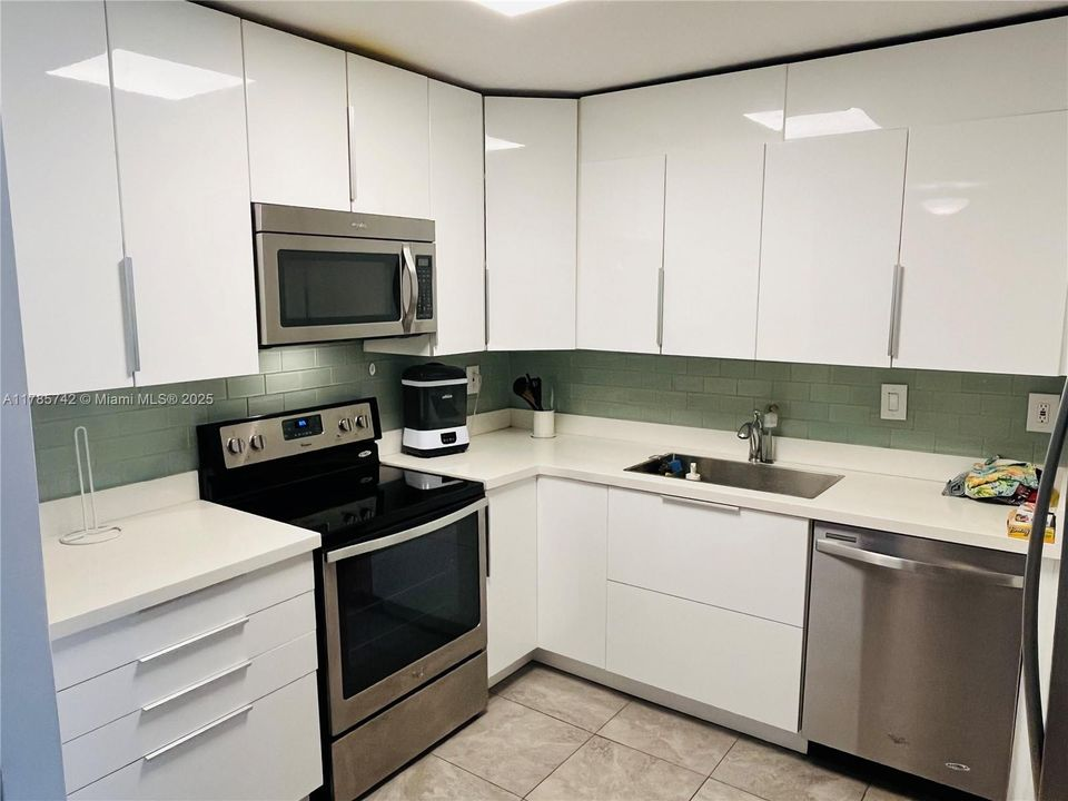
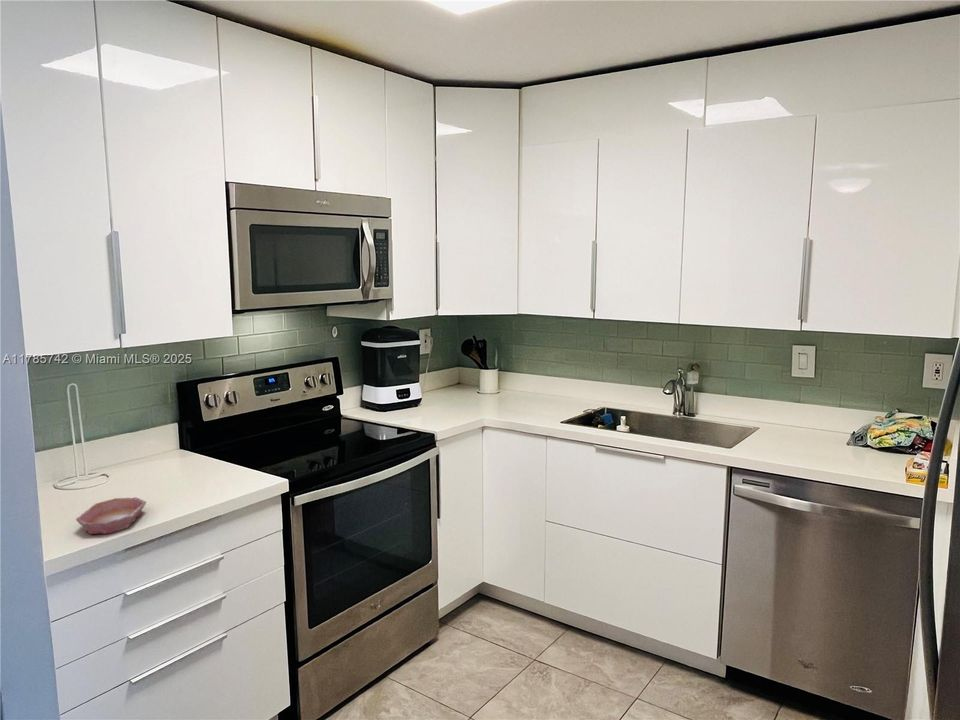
+ bowl (113, 515)
